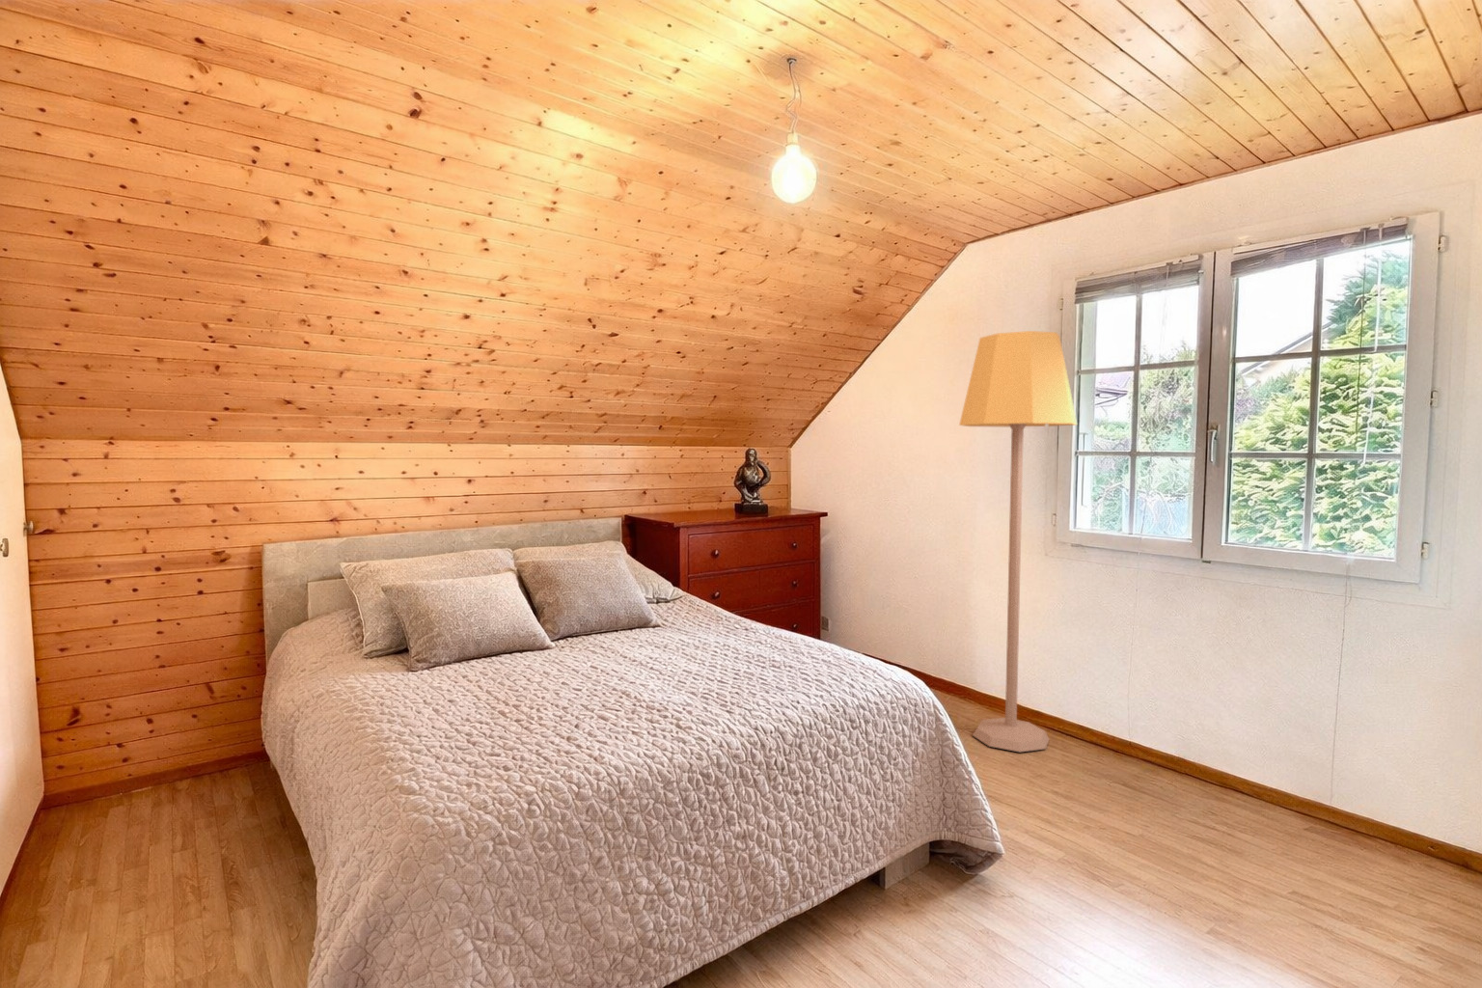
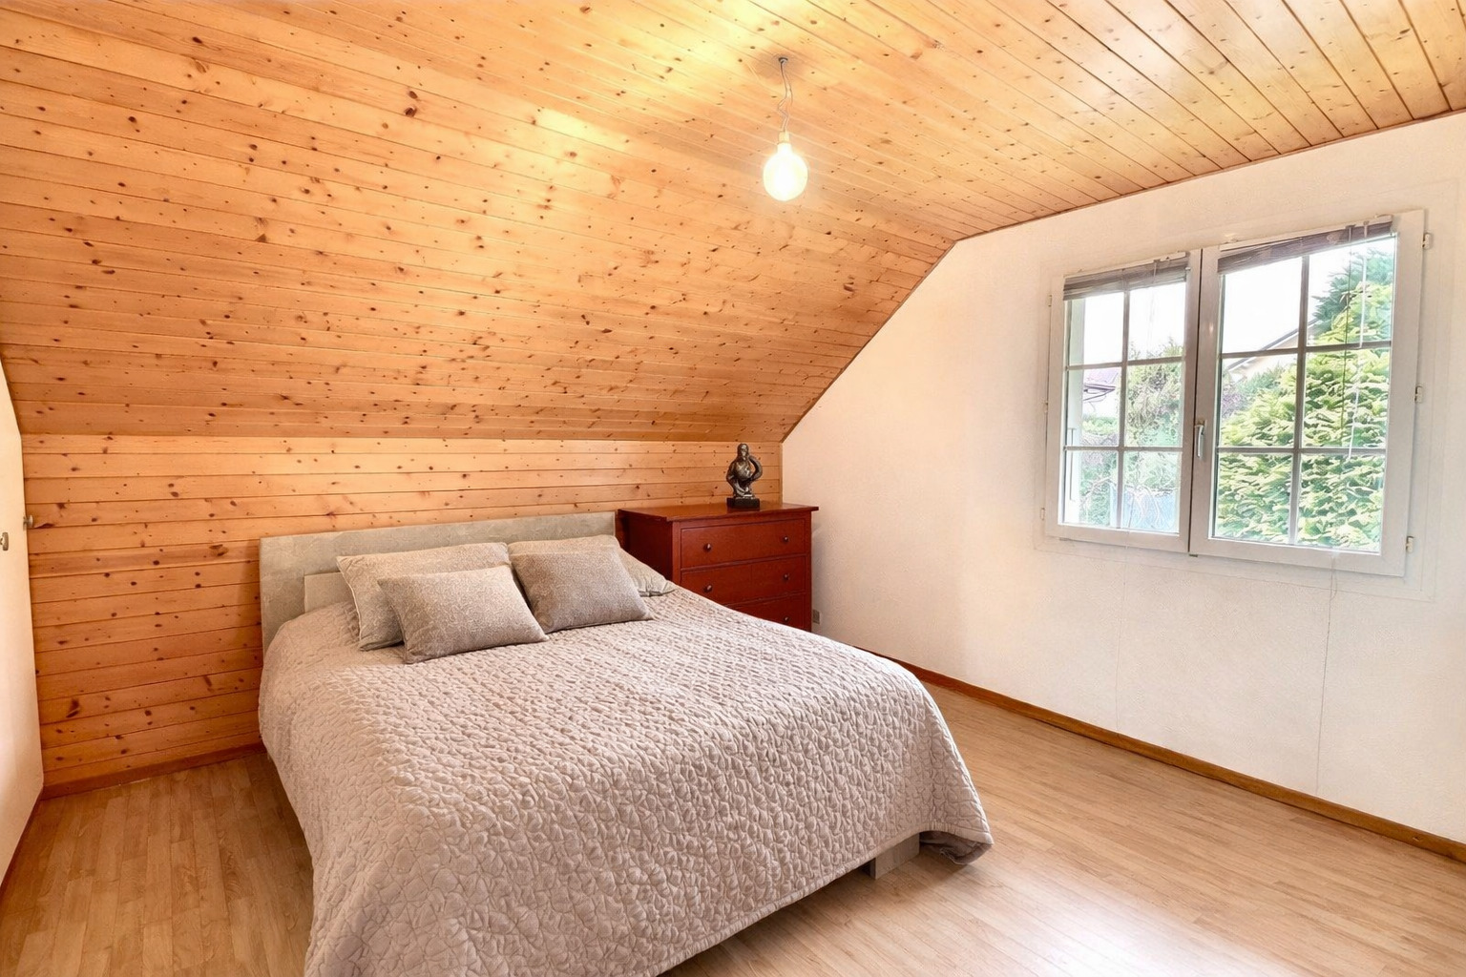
- lamp (1014, 540)
